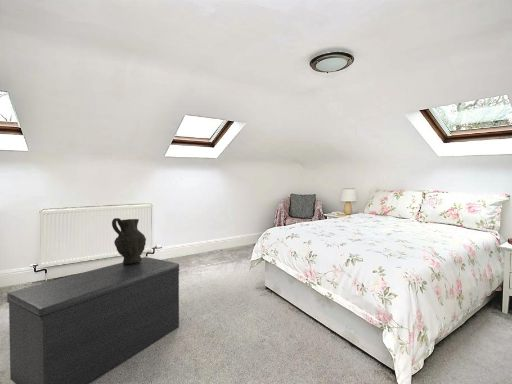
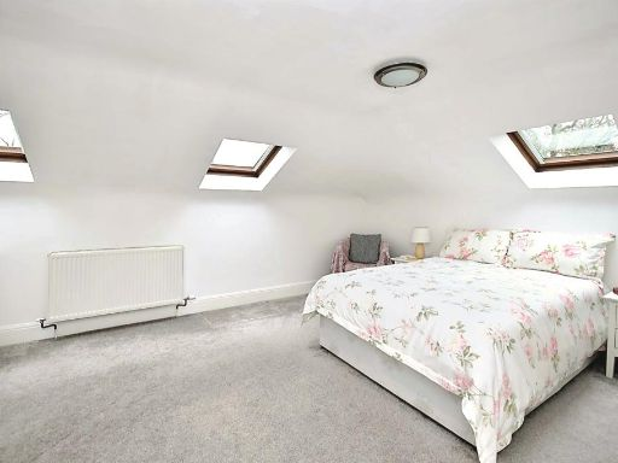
- decorative vase (129, 240)
- bench (107, 312)
